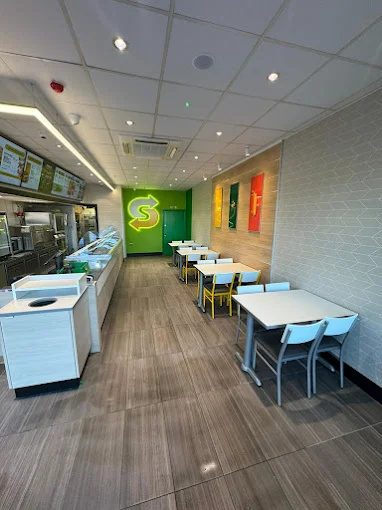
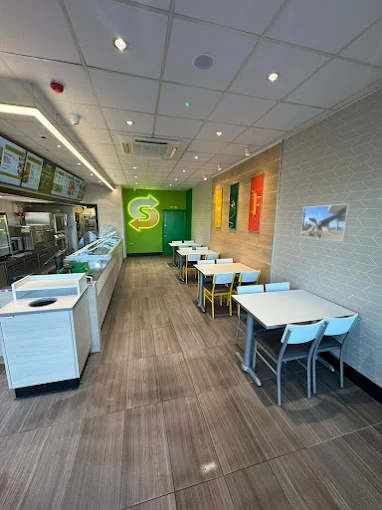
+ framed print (322, 222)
